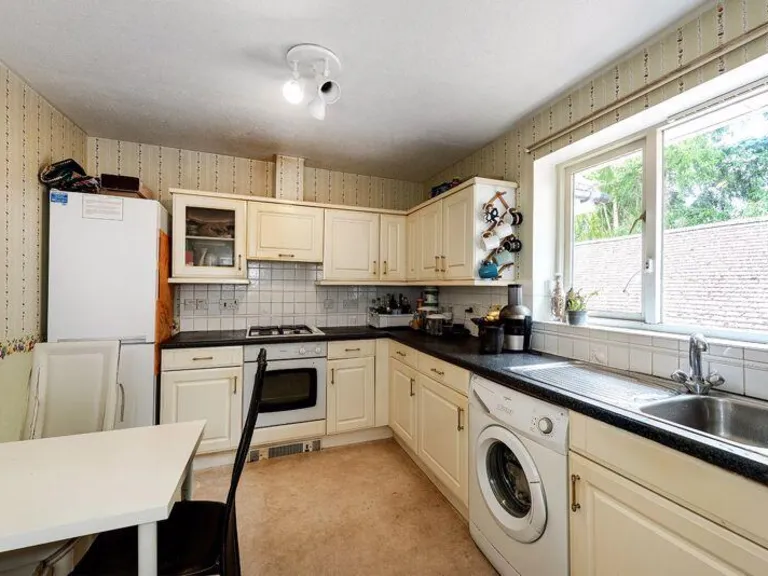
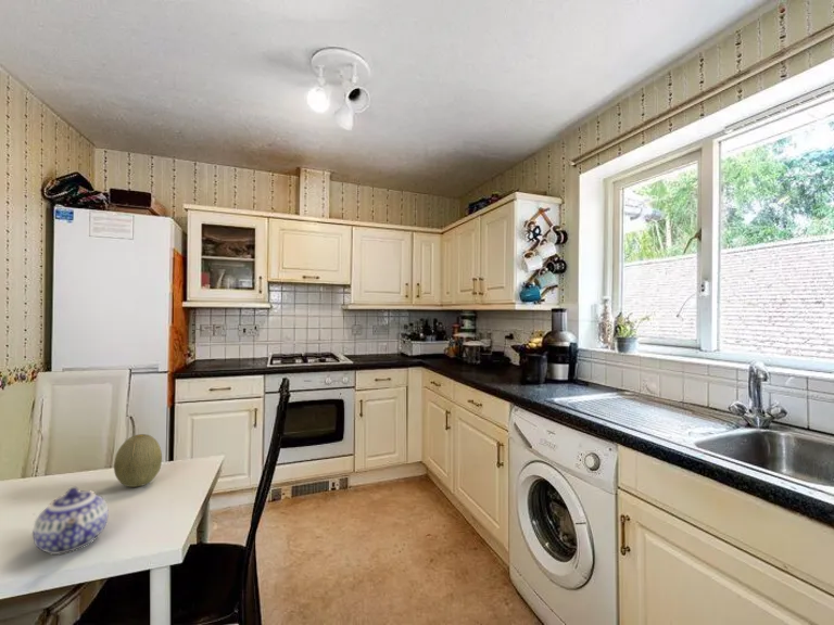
+ fruit (138, 459)
+ teapot (72, 515)
